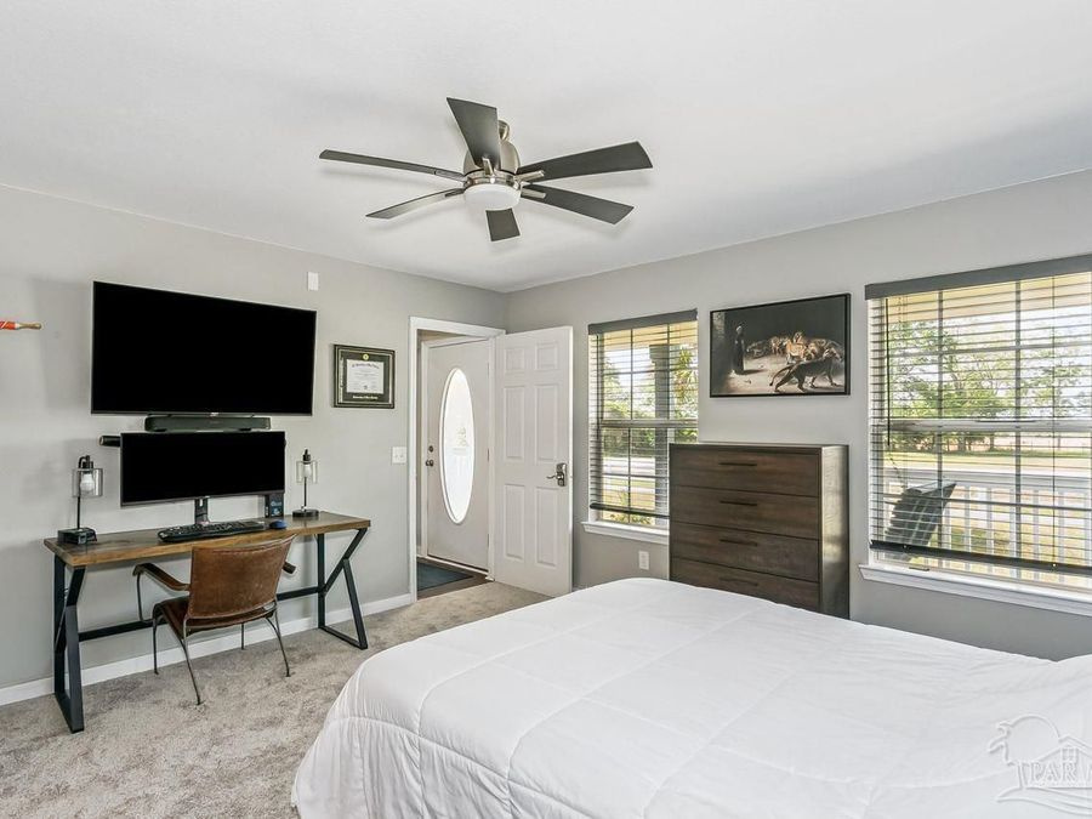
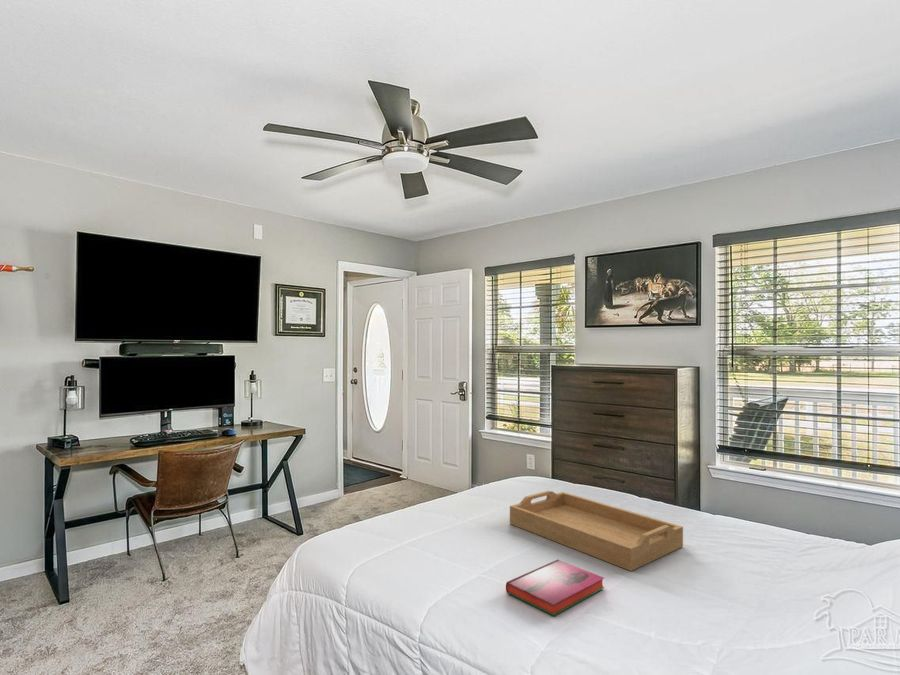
+ serving tray (591, 522)
+ hardback book (555, 584)
